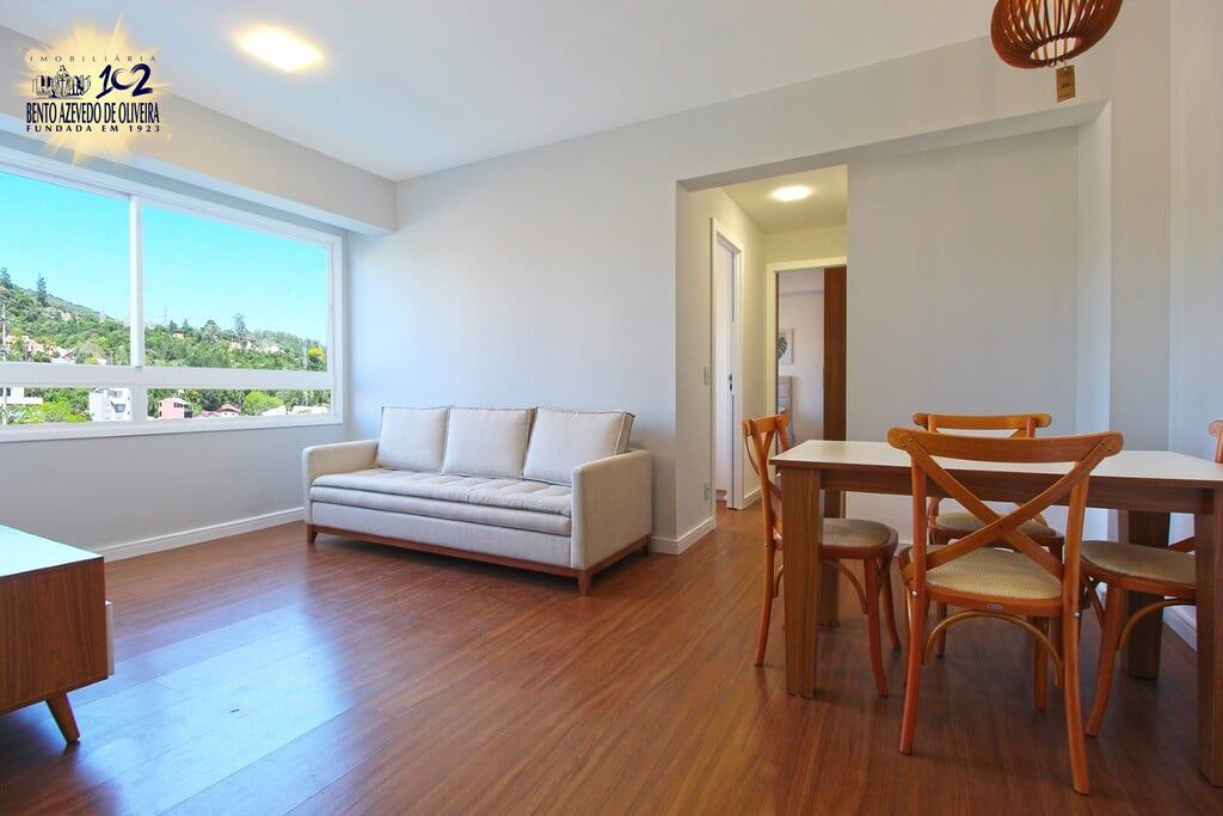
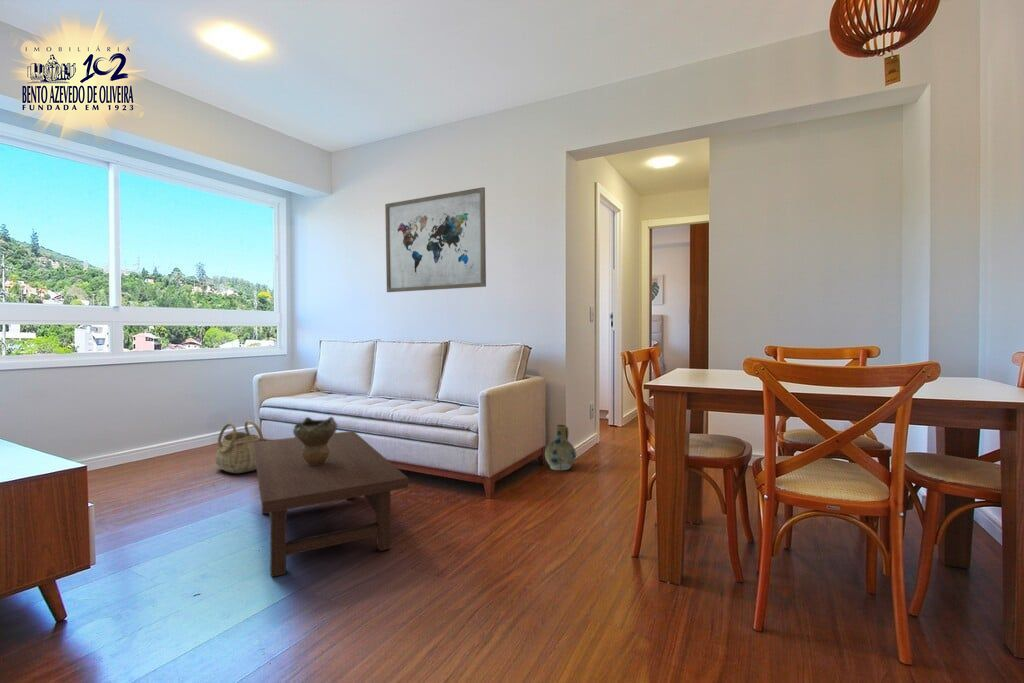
+ decorative bowl (316, 440)
+ wall art (432, 243)
+ ceramic jug (560, 446)
+ basket (240, 445)
+ coffee table (320, 492)
